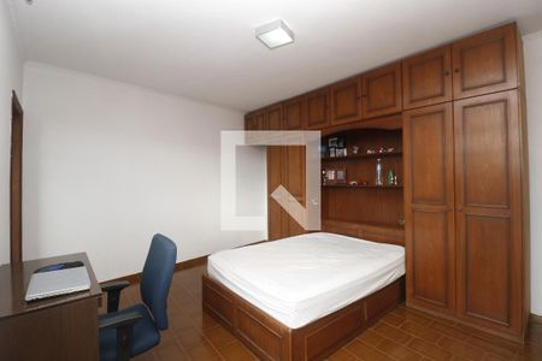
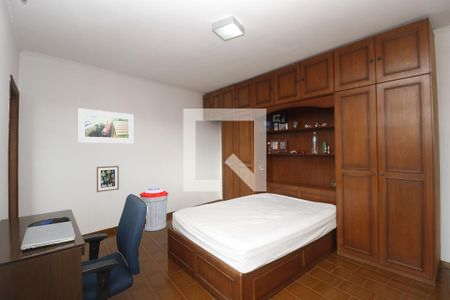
+ wall art (108, 178)
+ trash can (154, 208)
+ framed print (108, 127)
